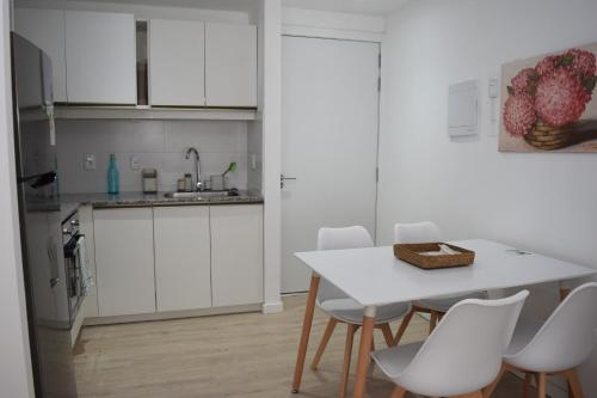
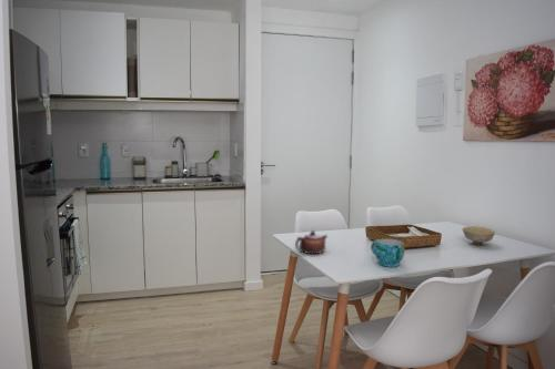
+ bowl (477, 236)
+ cup (386, 253)
+ teapot (311, 240)
